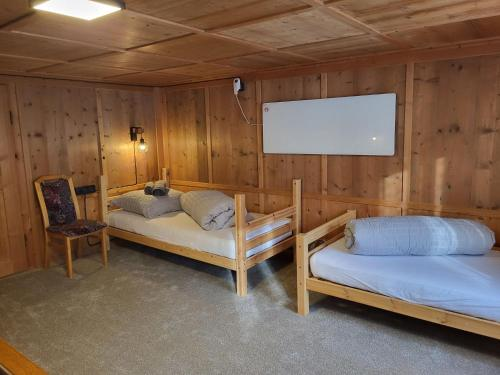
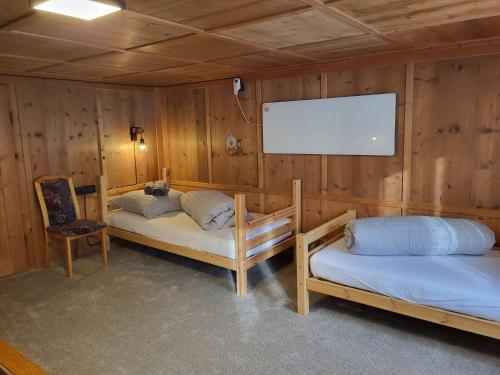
+ cuckoo clock (233, 143)
